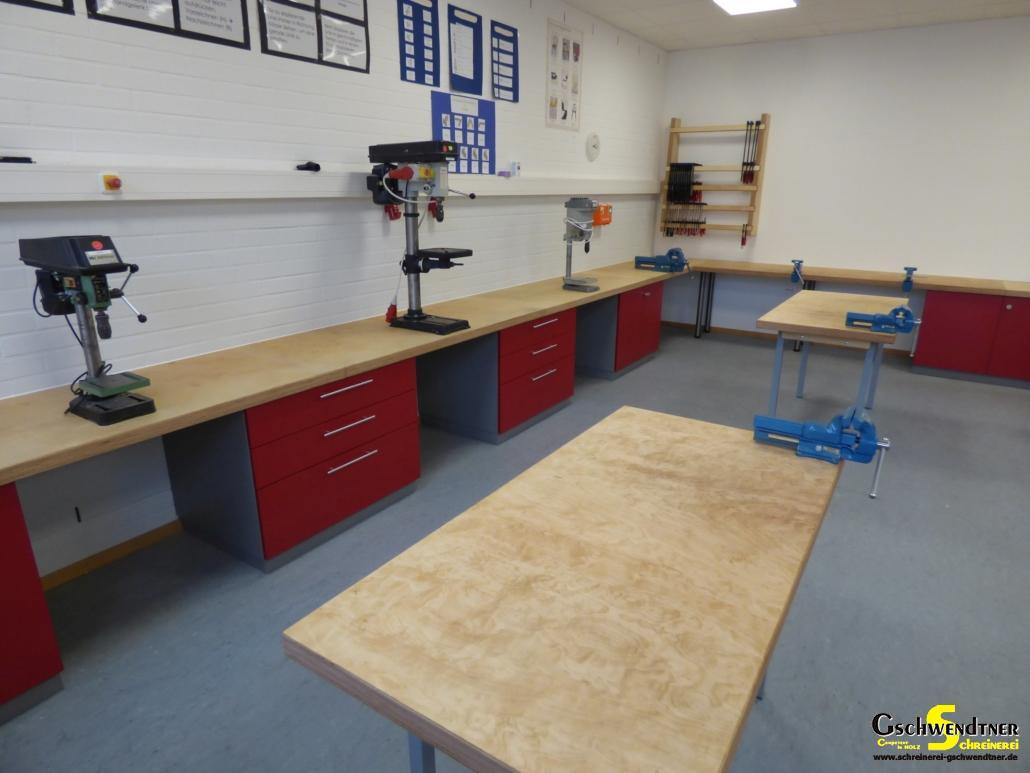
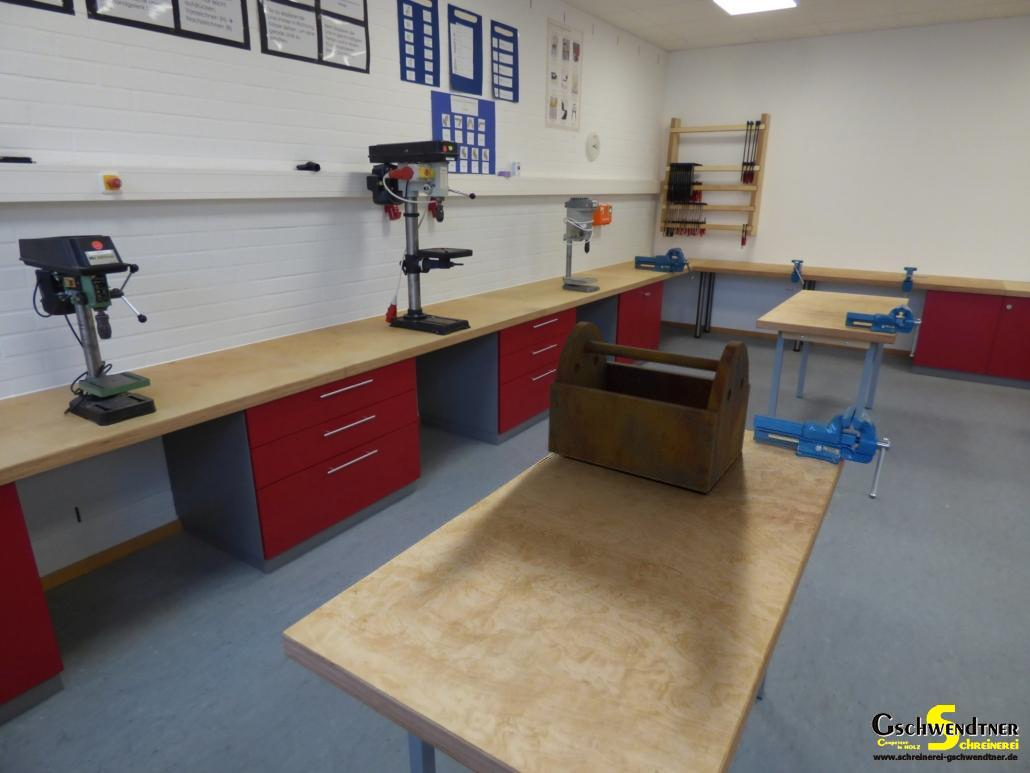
+ tool box (650, 393)
